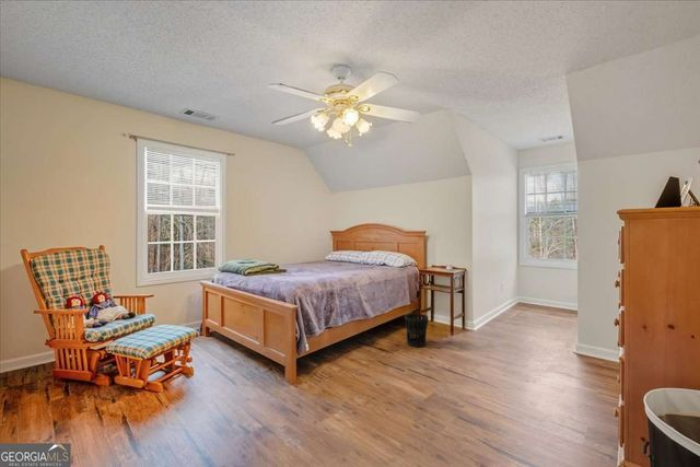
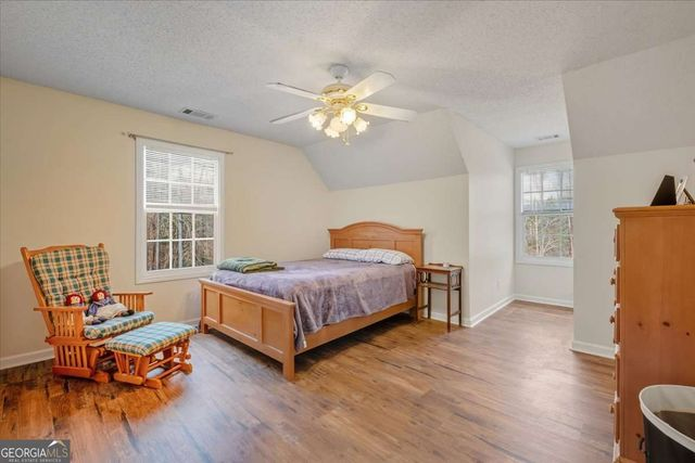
- wastebasket (416, 329)
